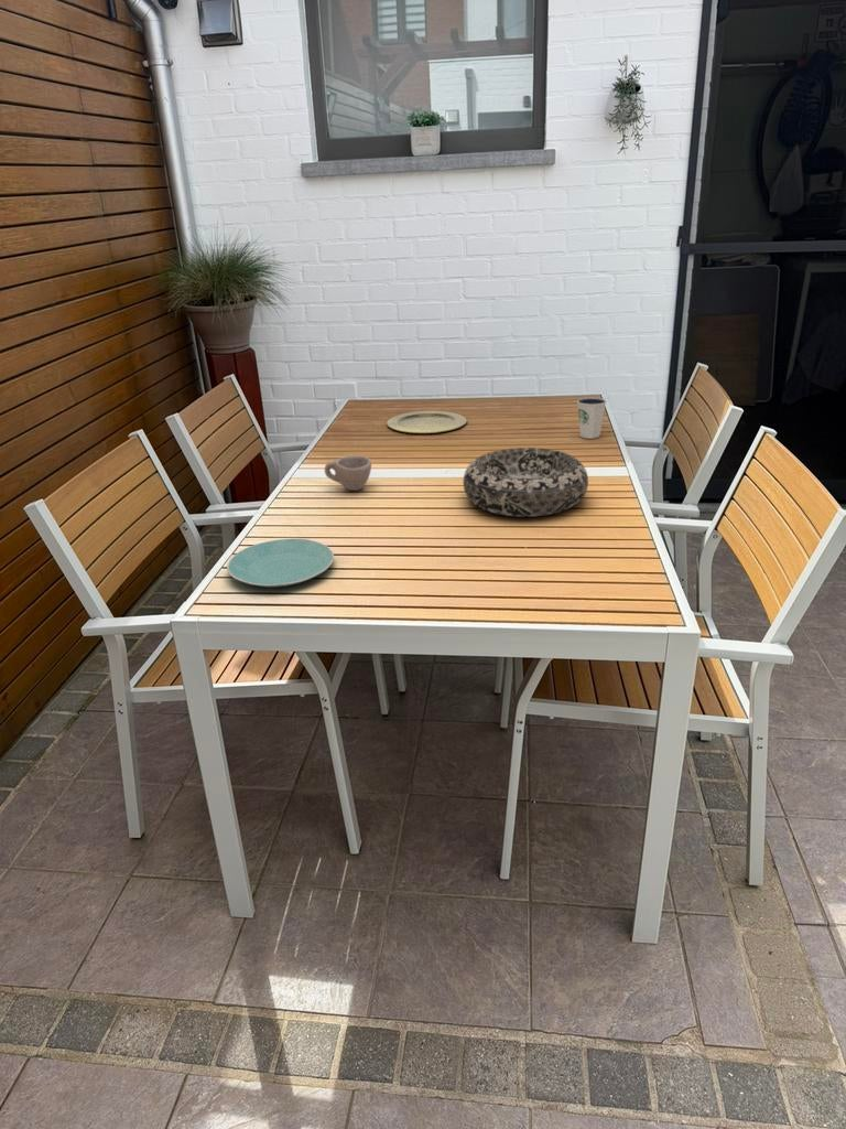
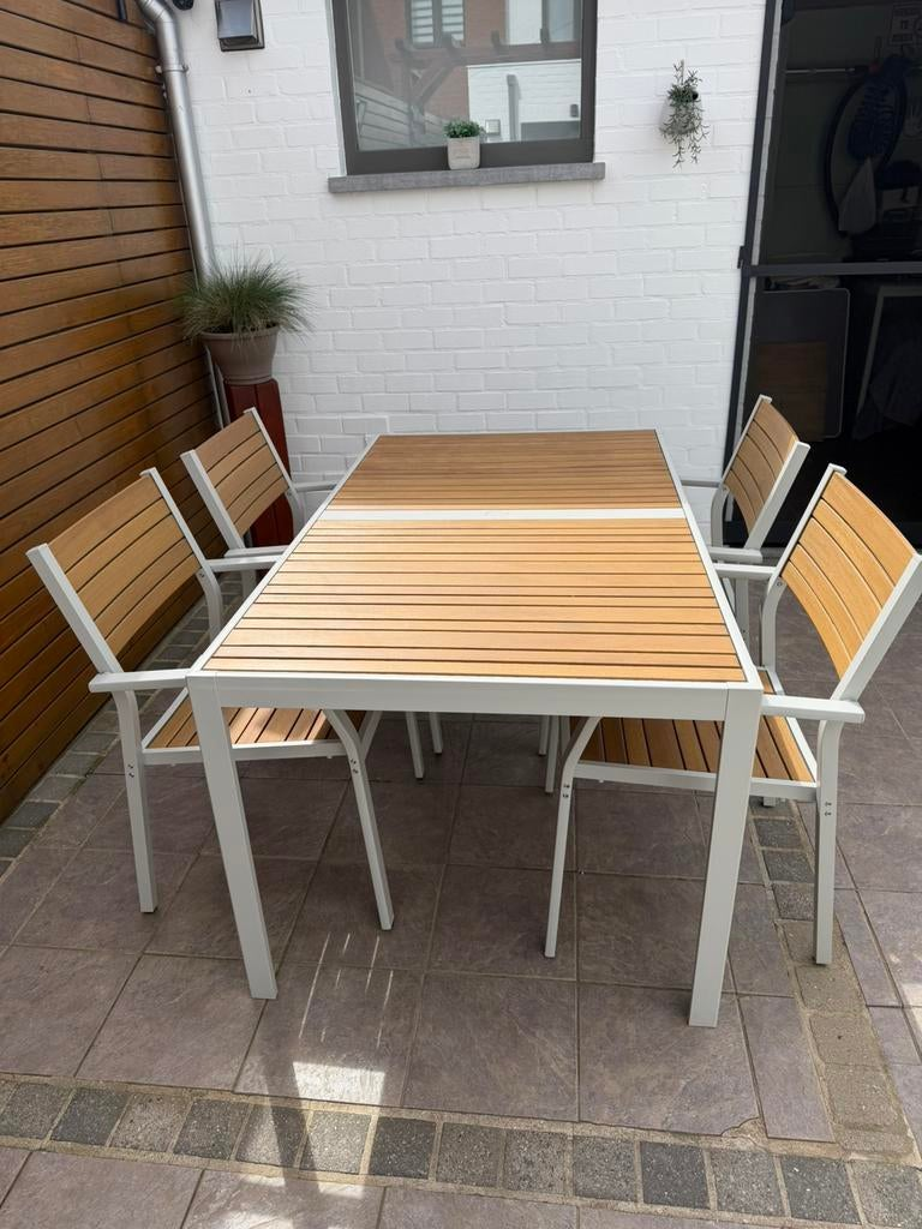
- cup (348, 474)
- decorative bowl (524, 481)
- plate (426, 421)
- dixie cup (590, 418)
- plate (281, 566)
